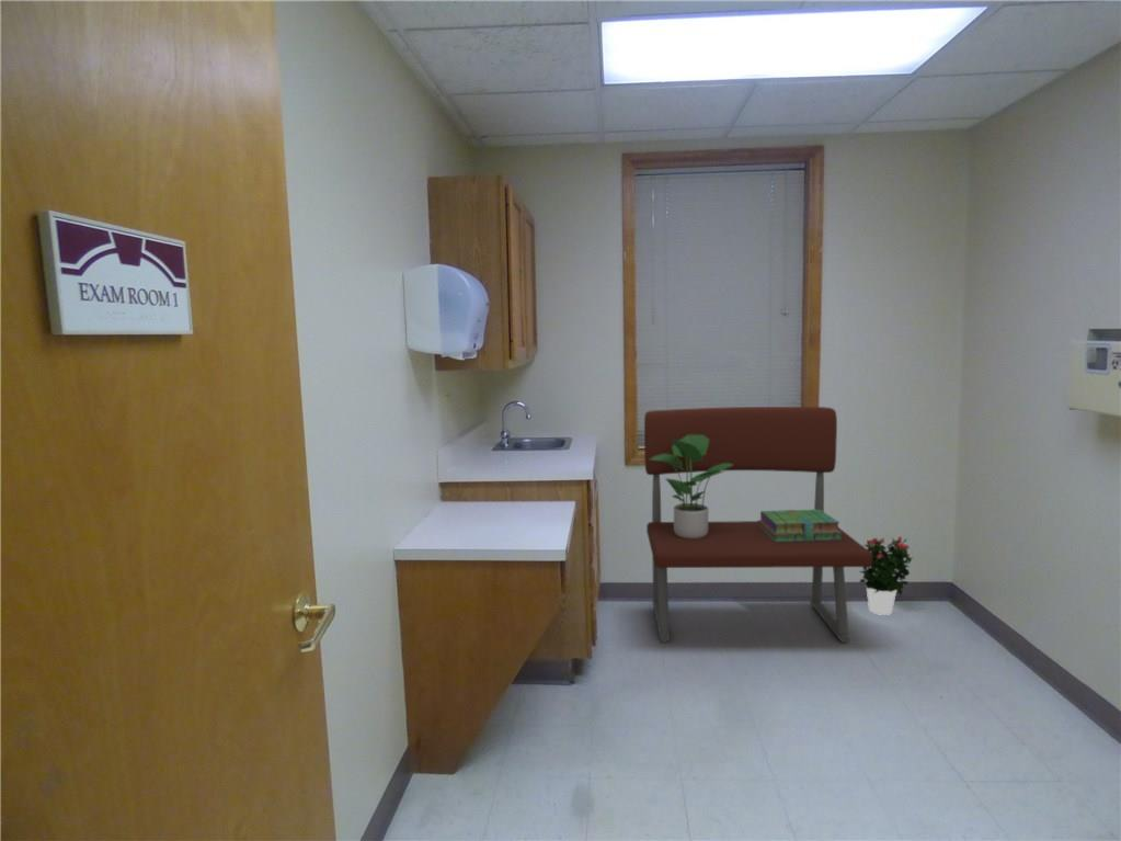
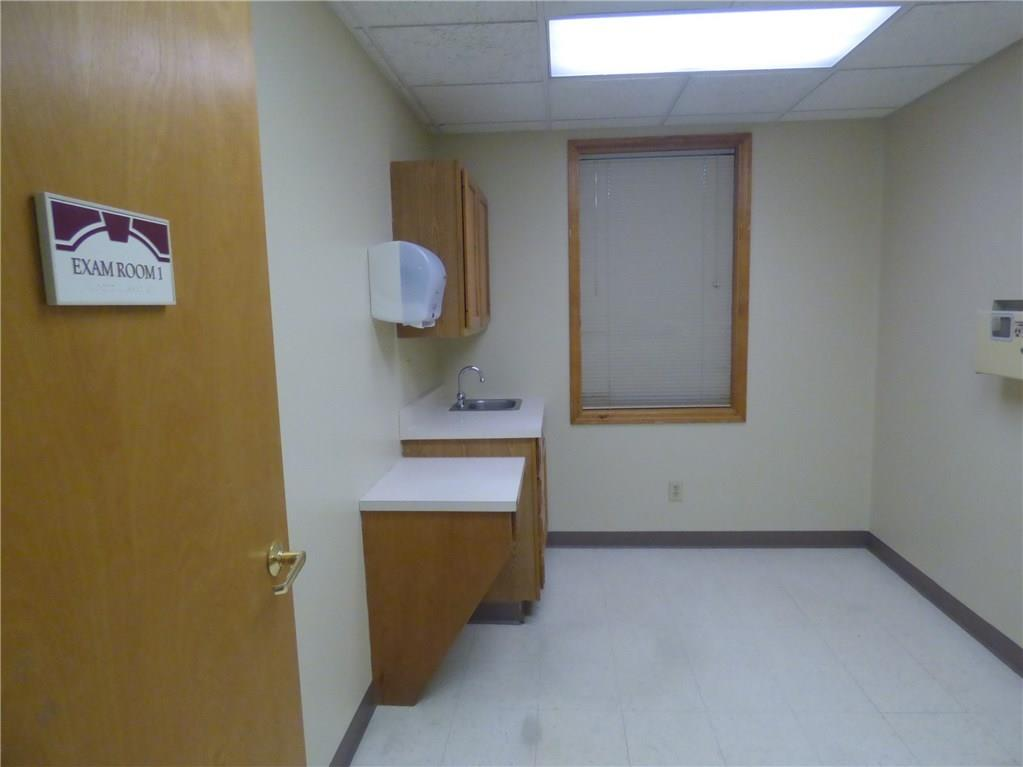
- potted flower (883, 573)
- stack of books (798, 524)
- potted plant (696, 484)
- bench (746, 522)
